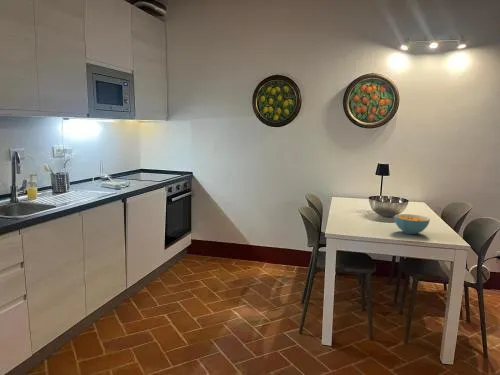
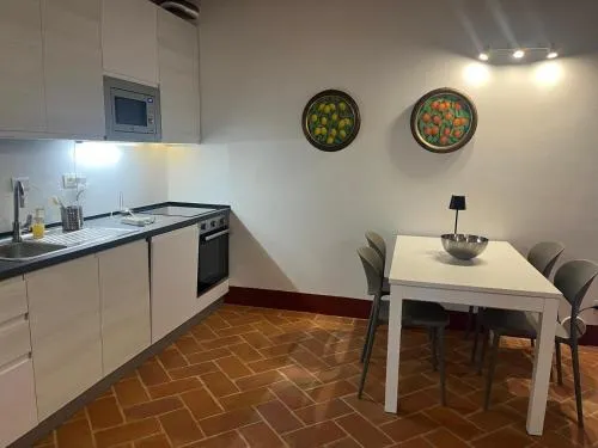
- cereal bowl (411, 225)
